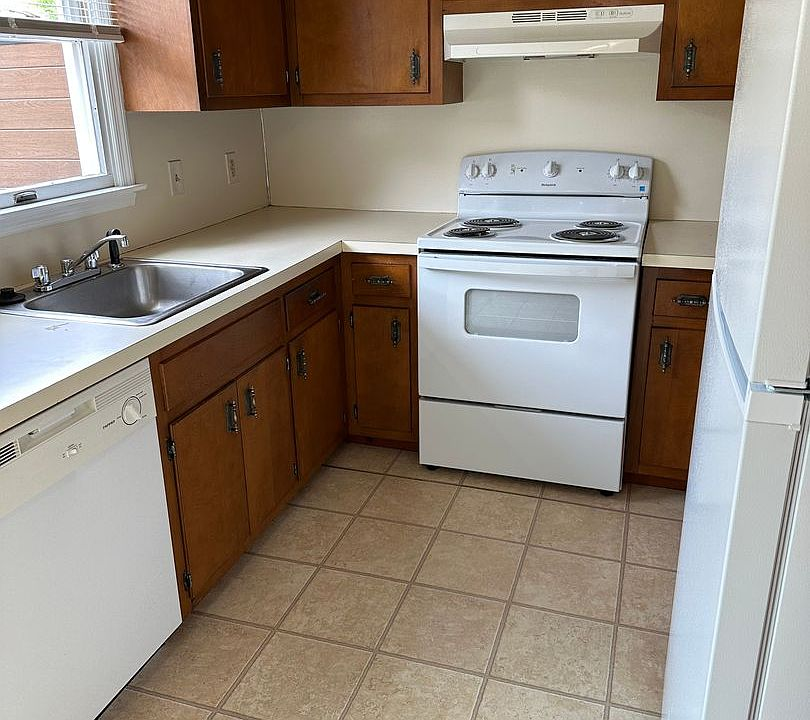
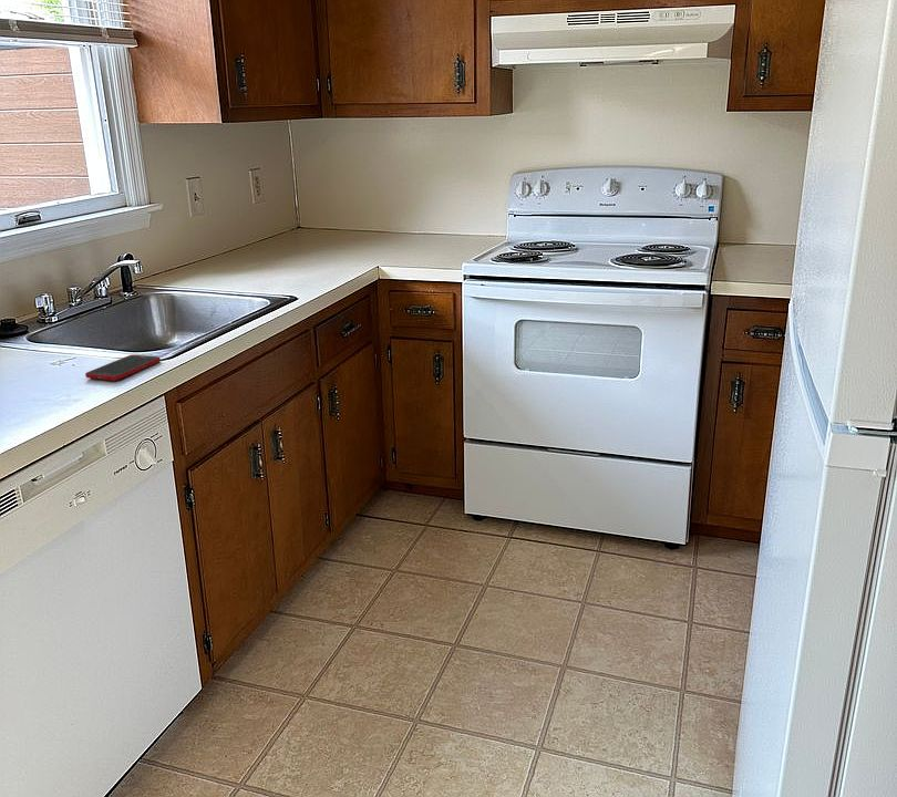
+ cell phone (124, 366)
